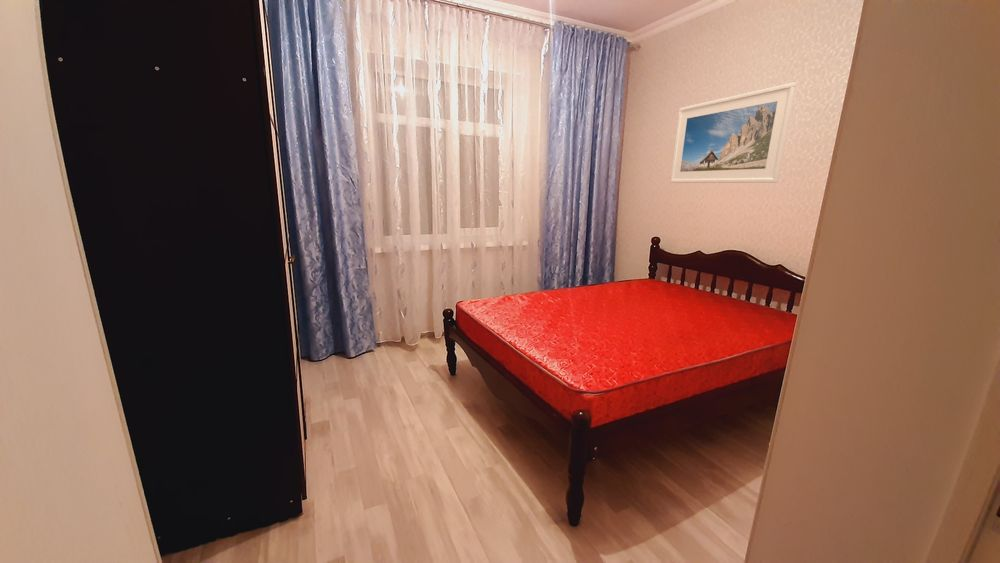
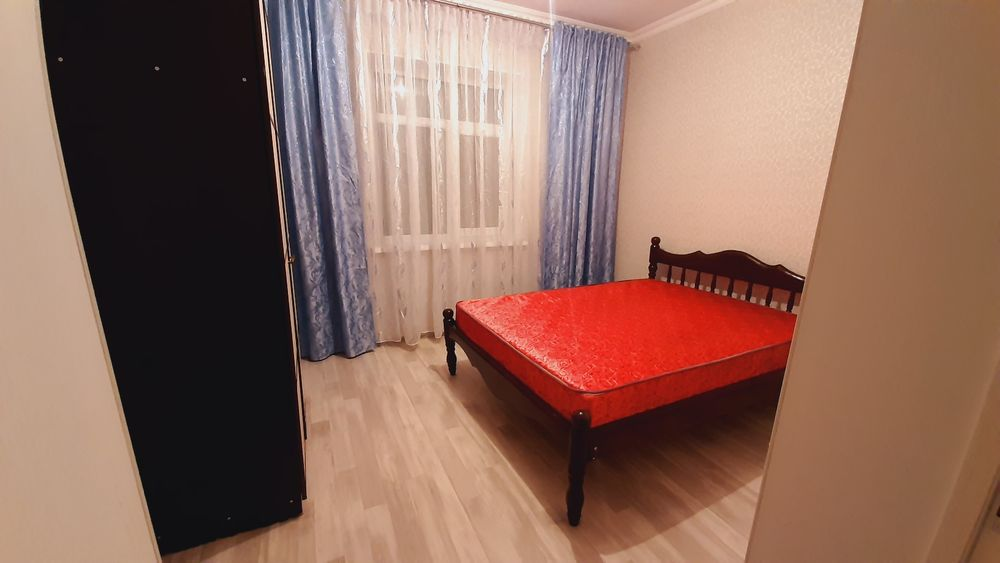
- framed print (723, 141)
